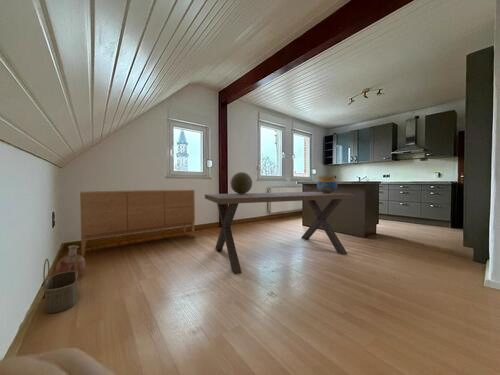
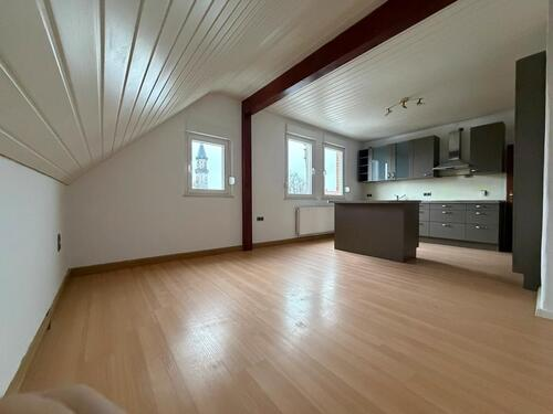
- vase (71, 262)
- wicker basket (62, 279)
- ceramic pot (327, 184)
- decorative sphere (241, 182)
- dining table (278, 201)
- sideboard (143, 216)
